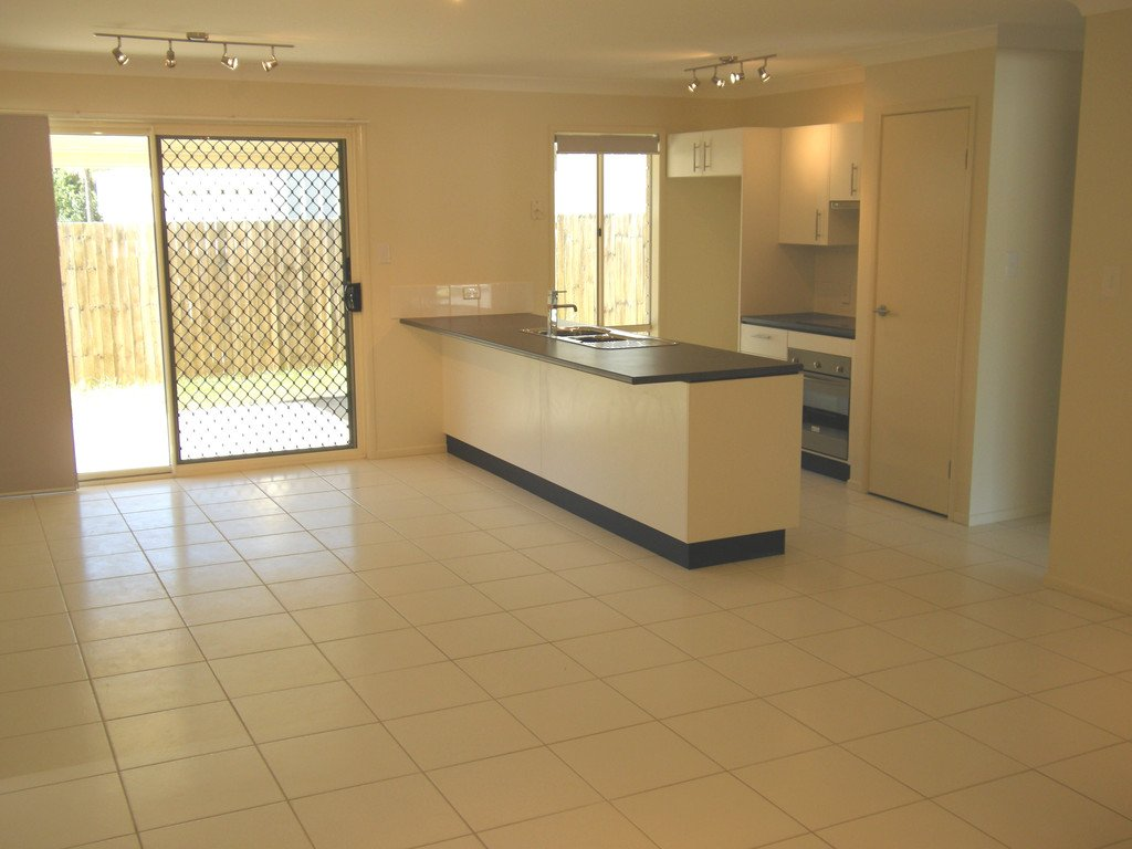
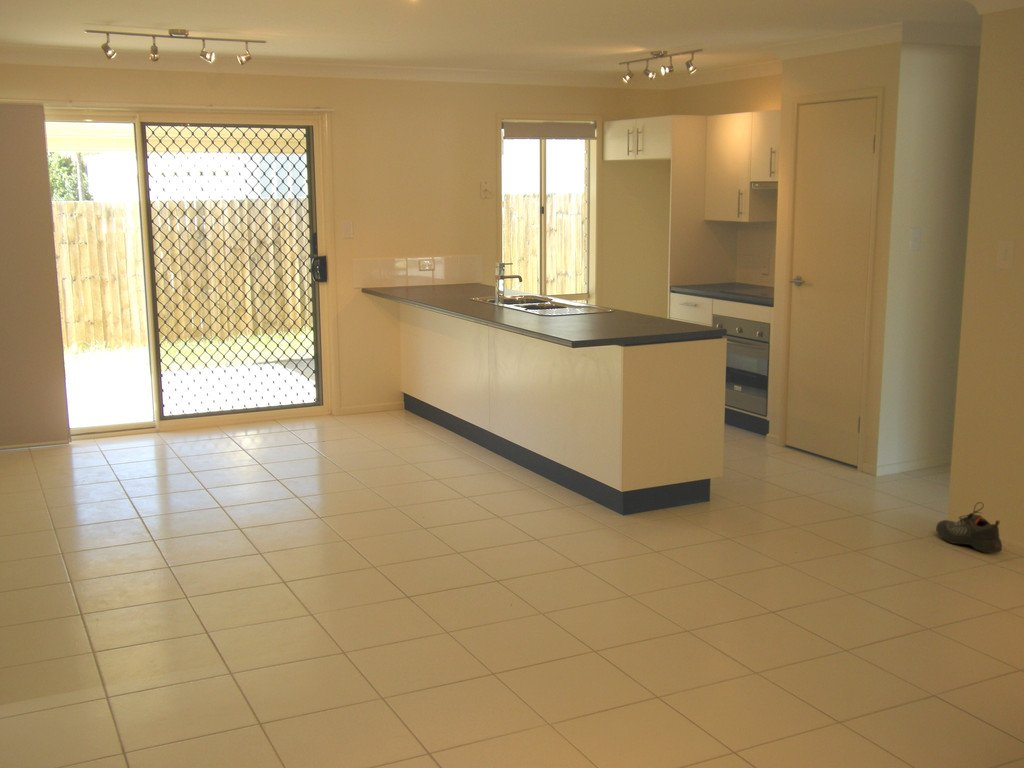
+ shoe (967, 523)
